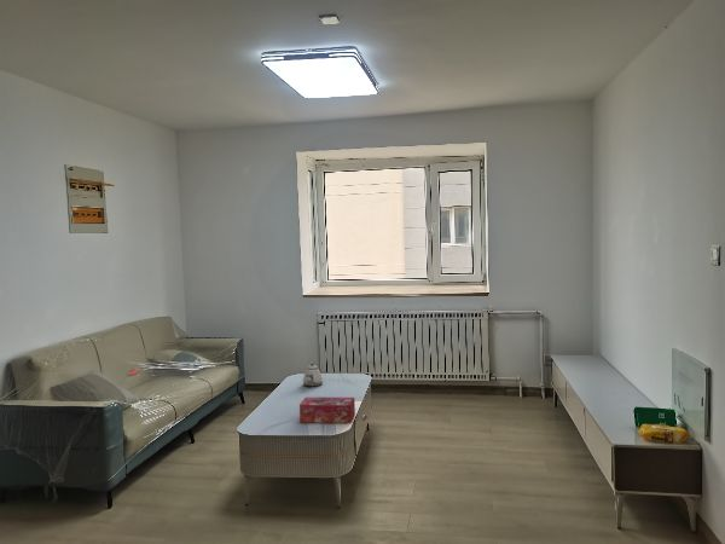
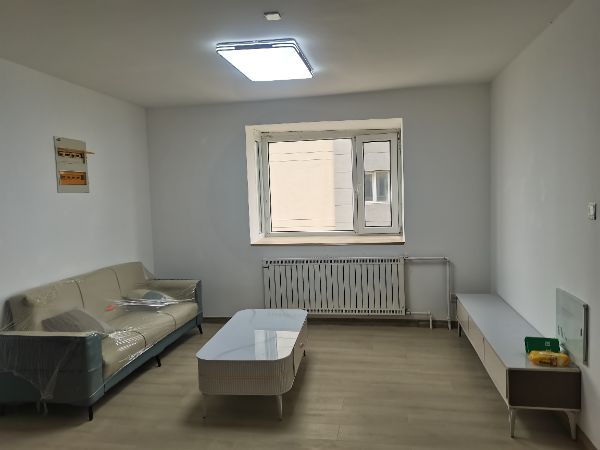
- tissue box (327, 409)
- teapot (312, 375)
